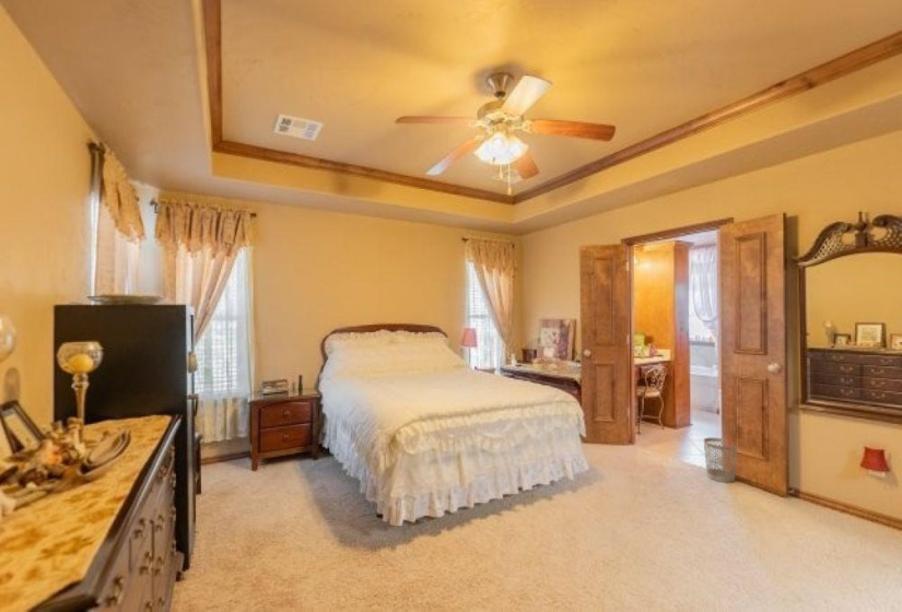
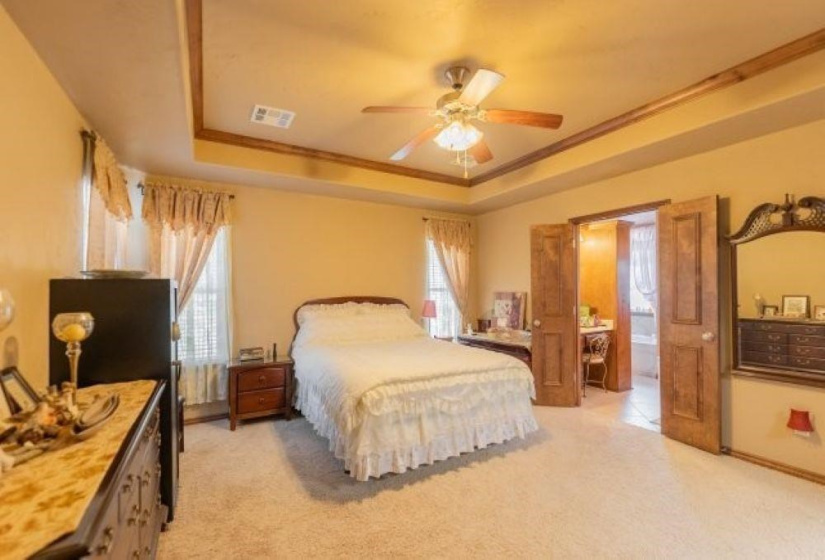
- wastebasket (721, 459)
